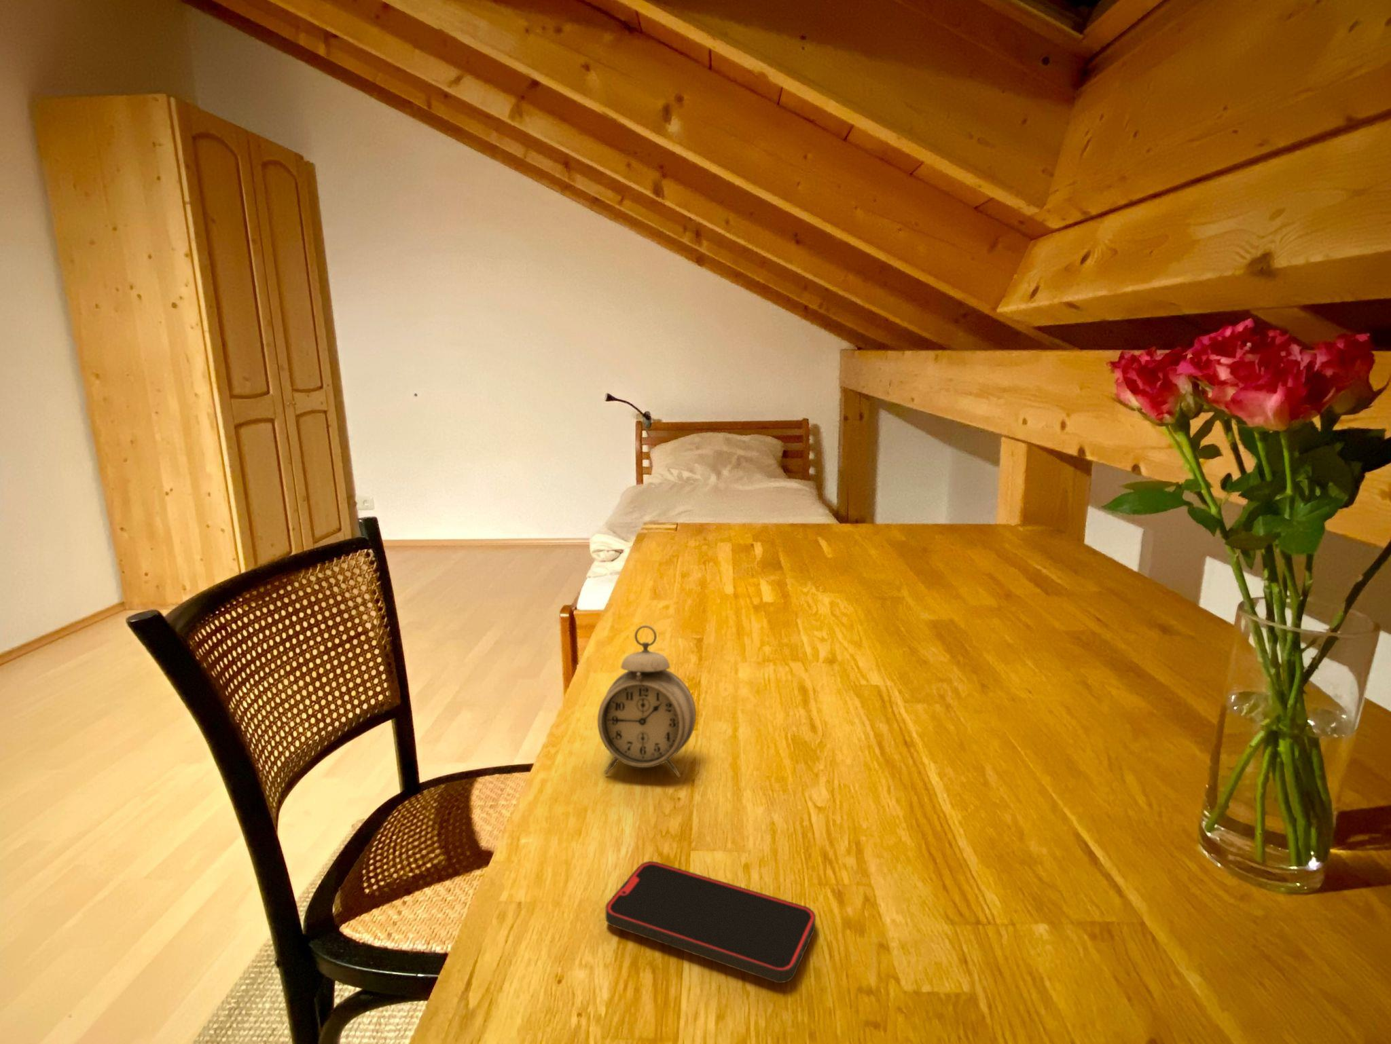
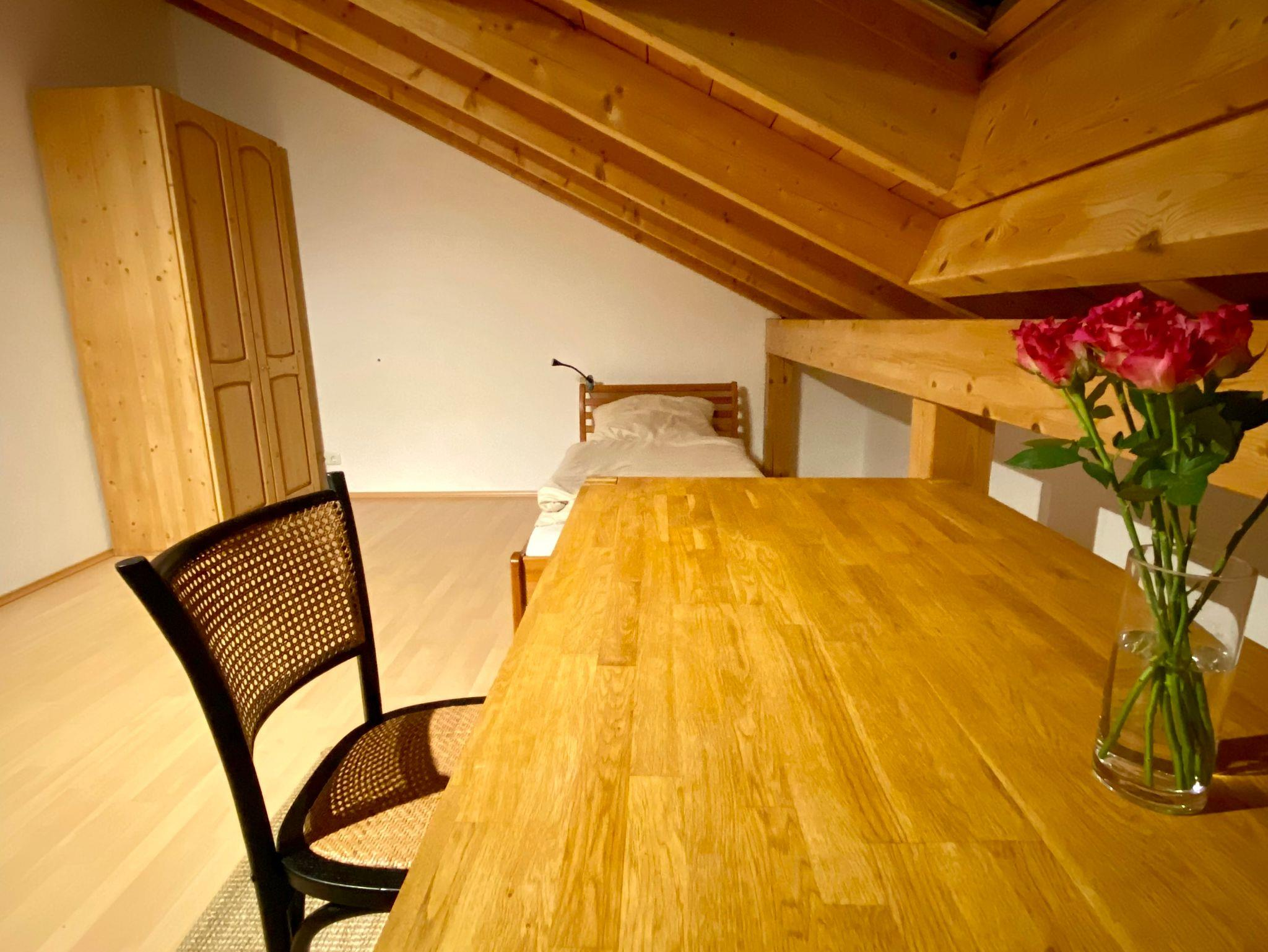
- alarm clock (645, 699)
- smartphone (710, 916)
